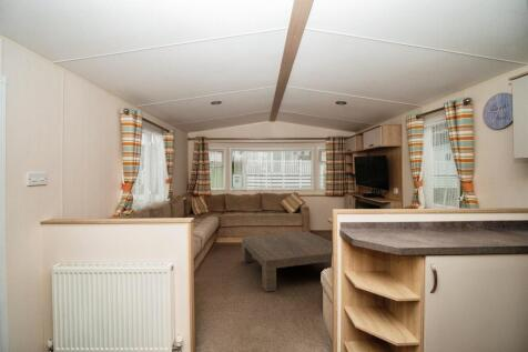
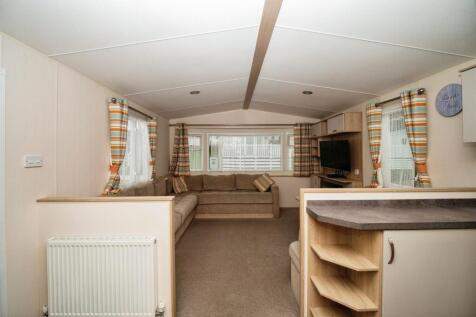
- coffee table (291, 255)
